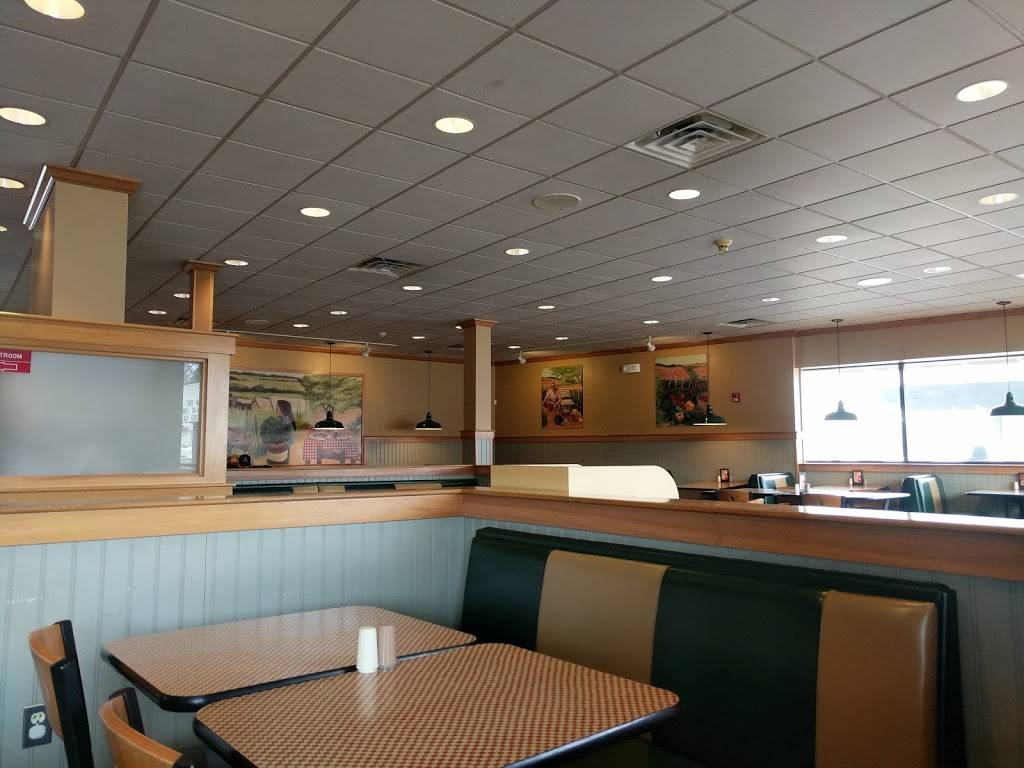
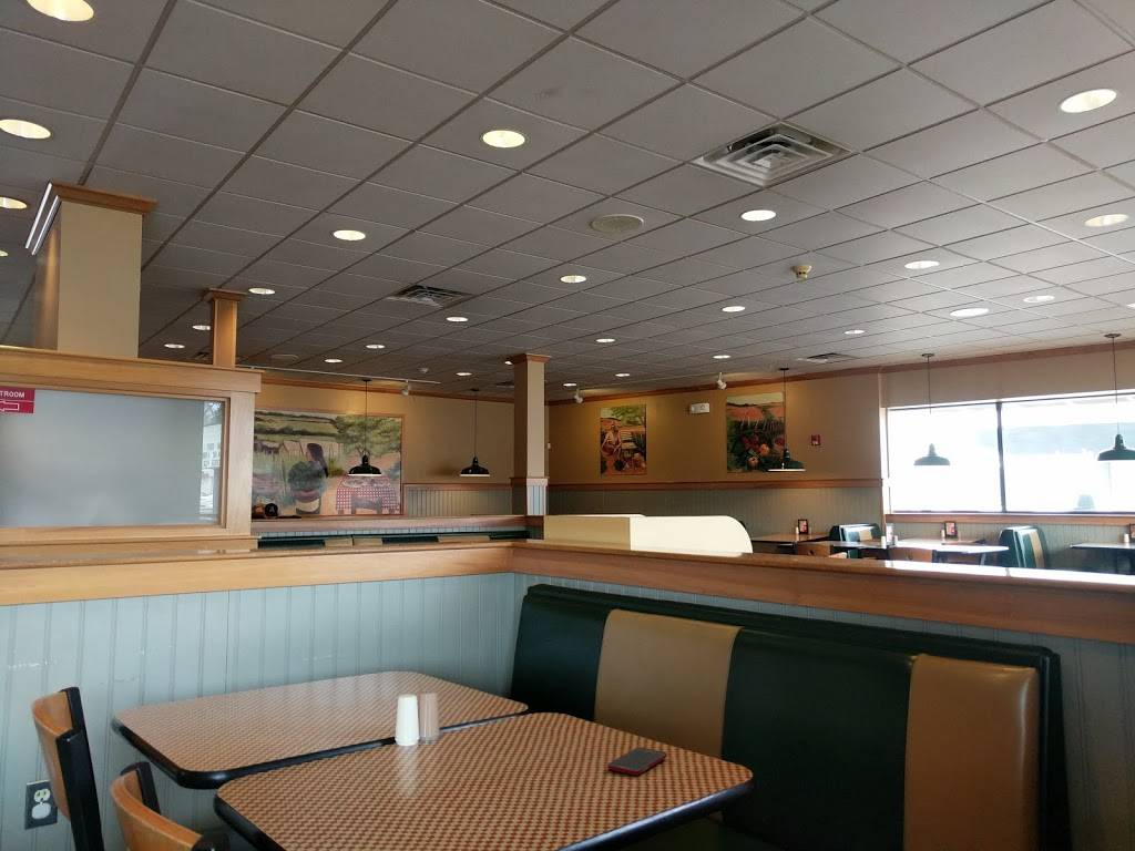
+ cell phone (637, 760)
